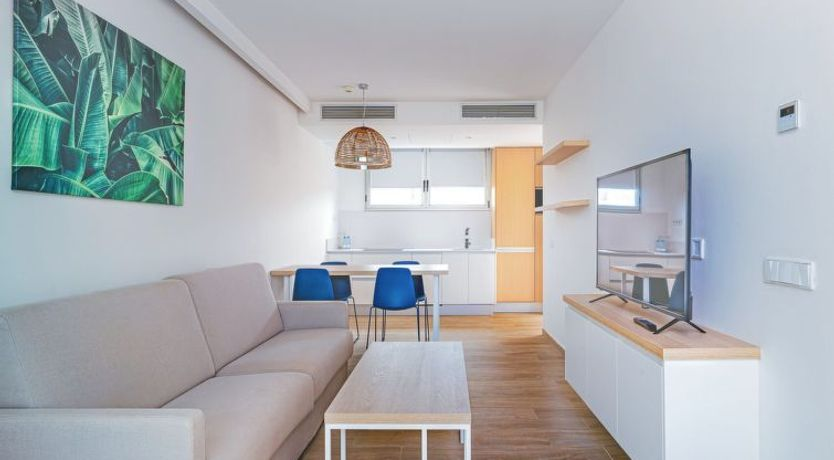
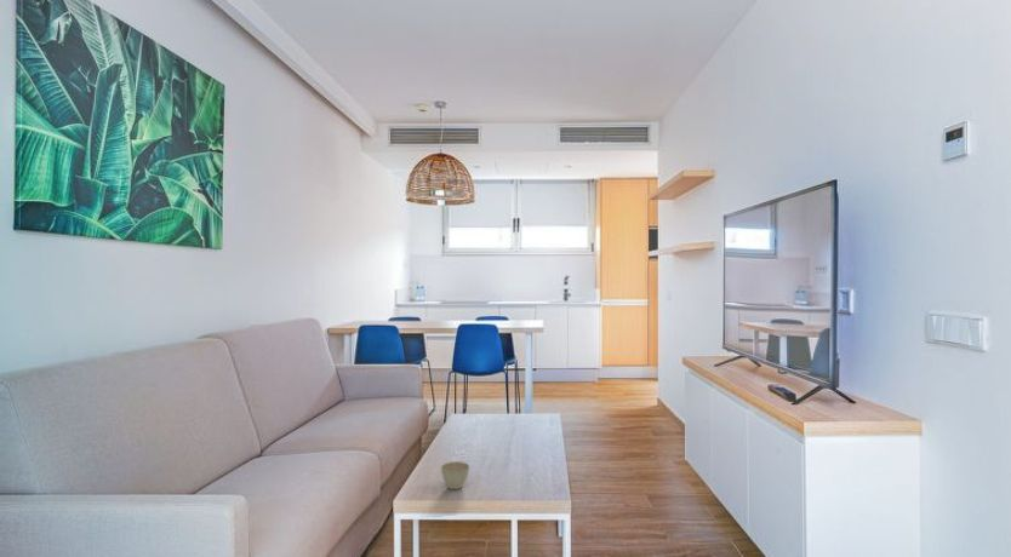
+ flower pot (455, 476)
